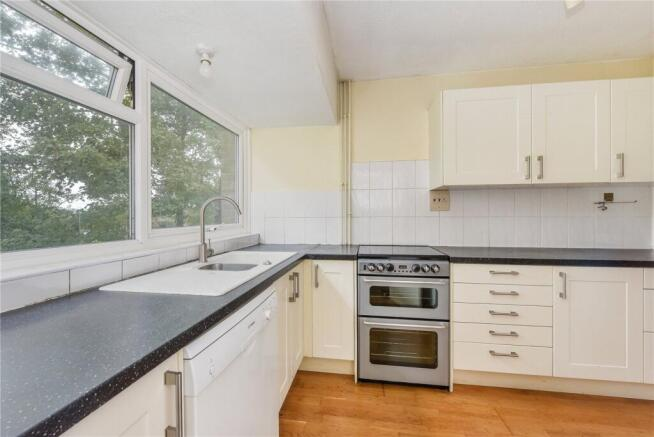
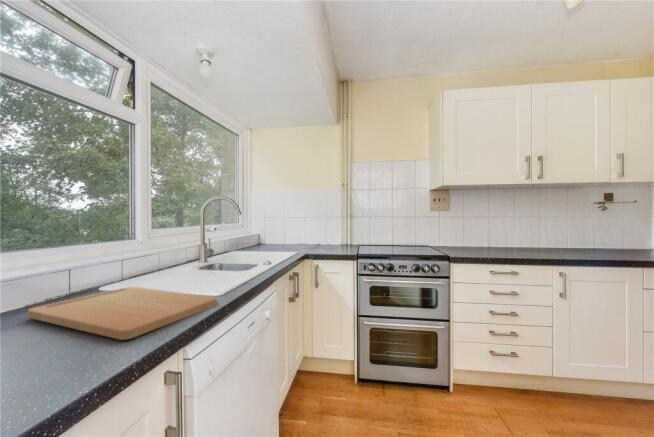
+ cutting board (128, 306)
